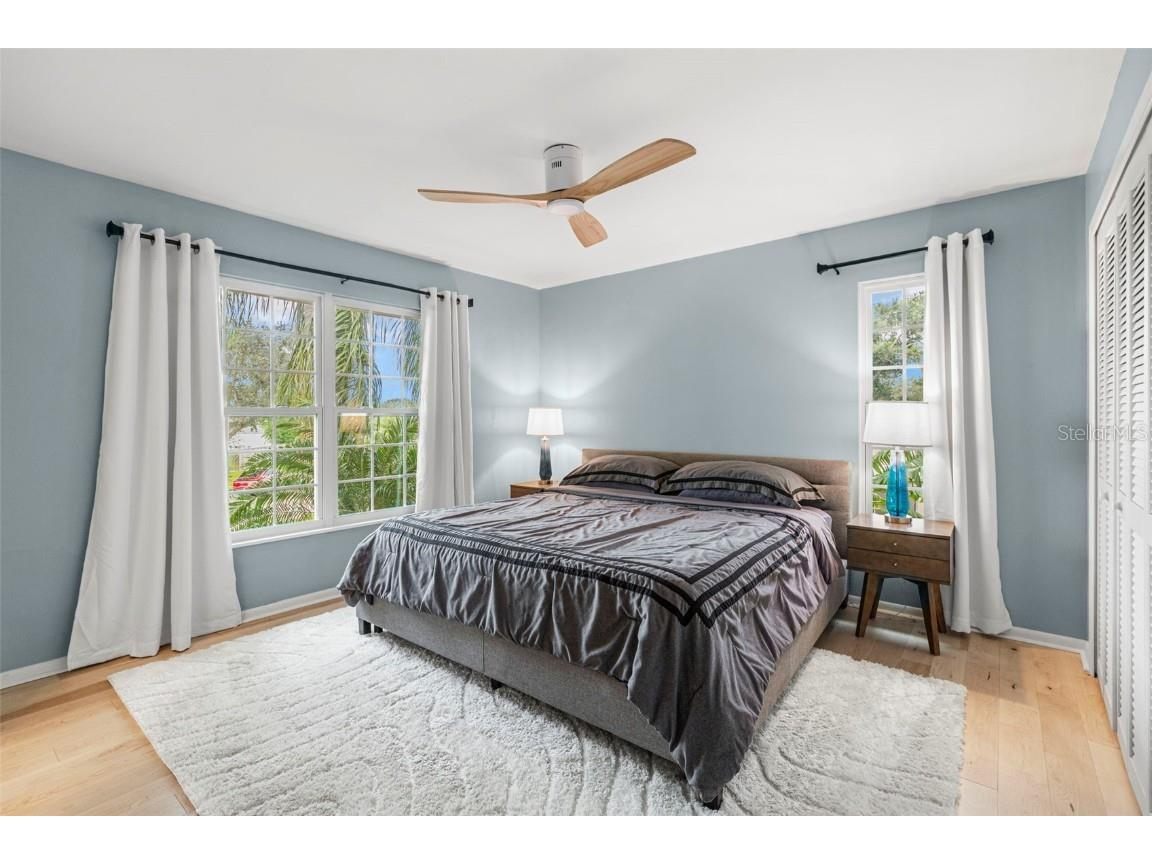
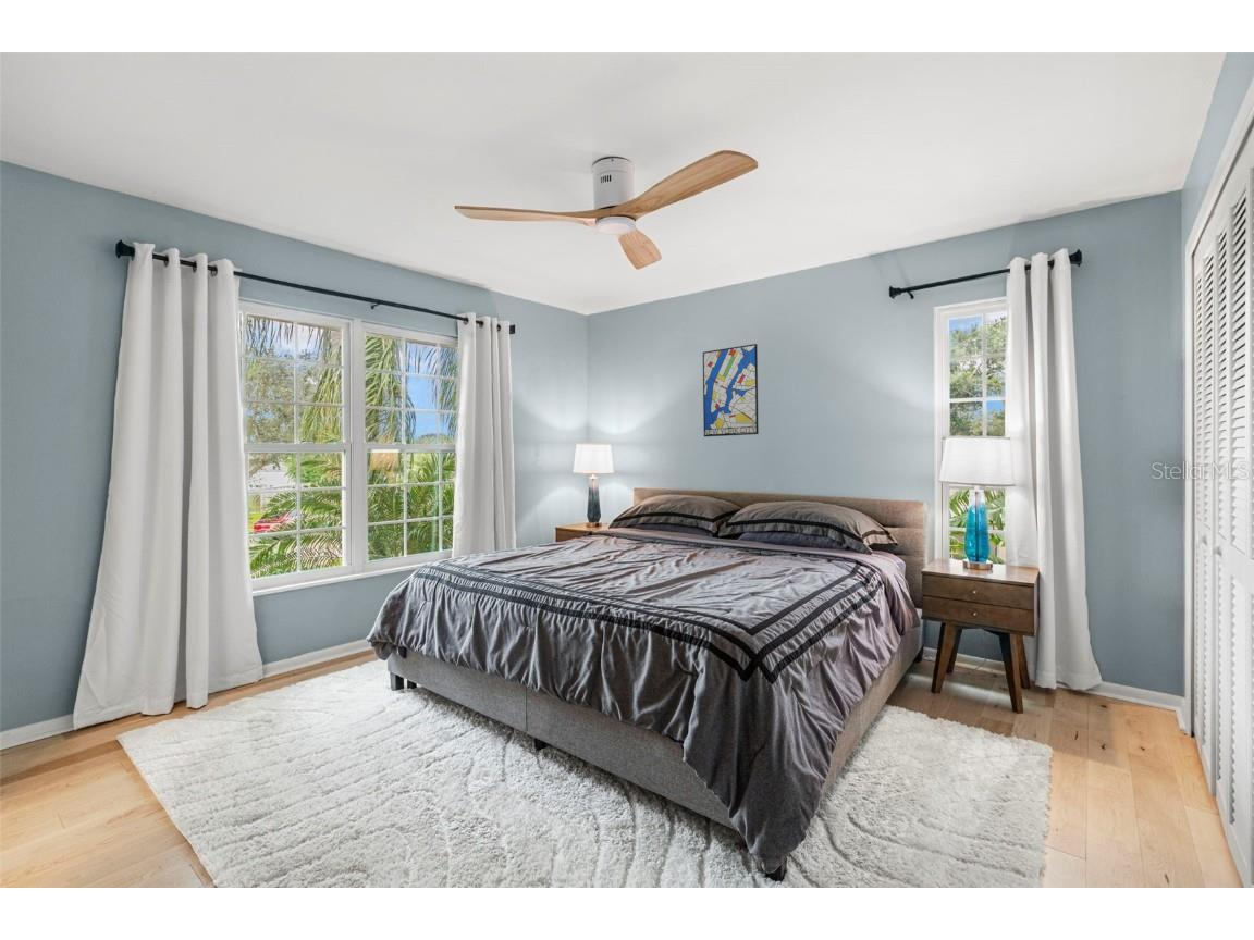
+ wall art (729, 392)
